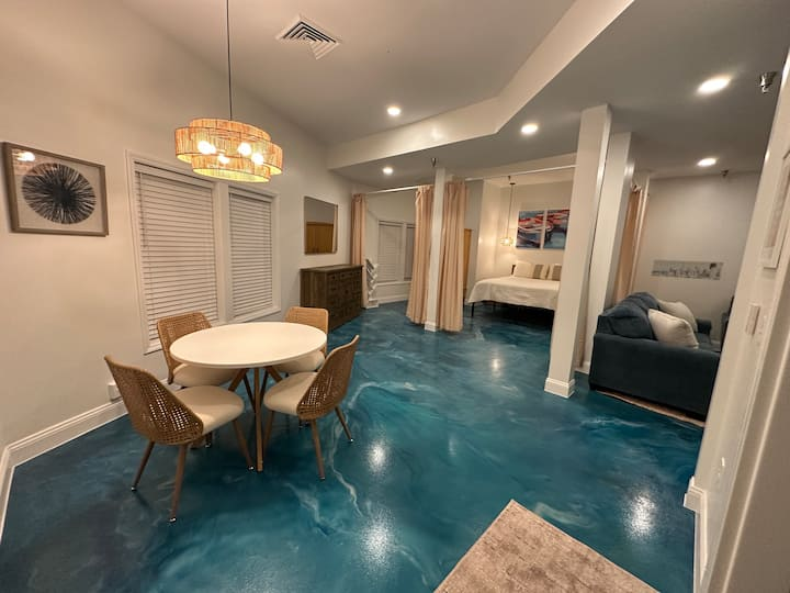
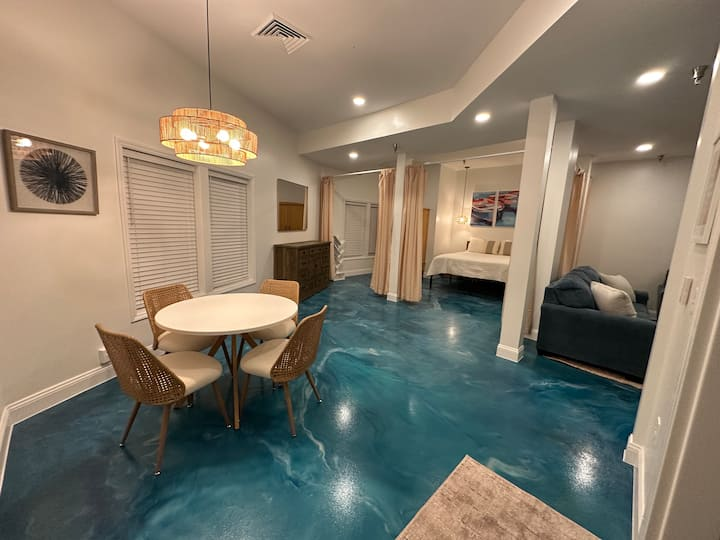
- wall art (685, 269)
